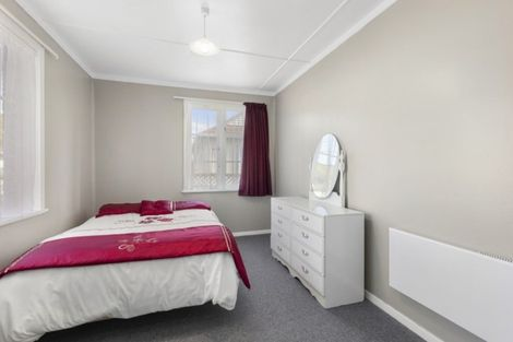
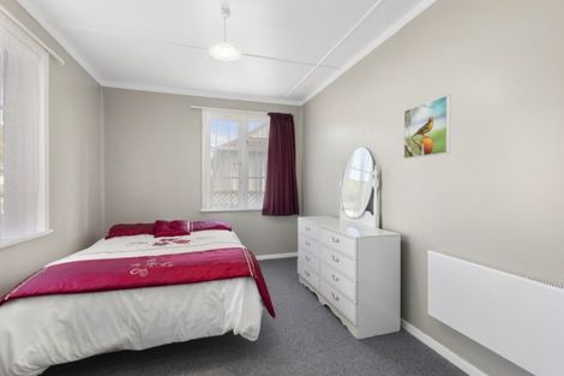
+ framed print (425, 130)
